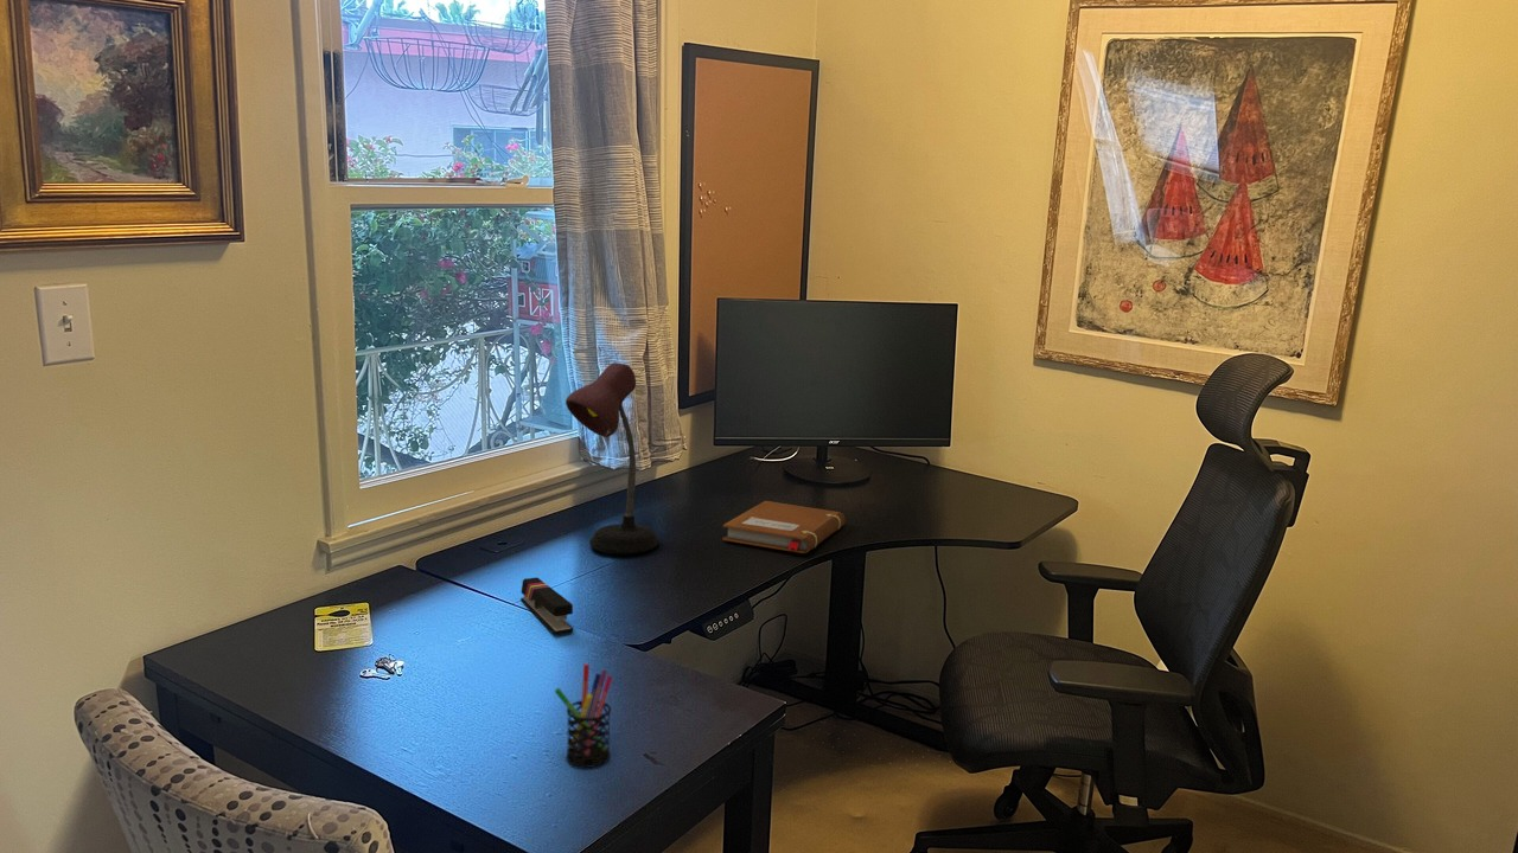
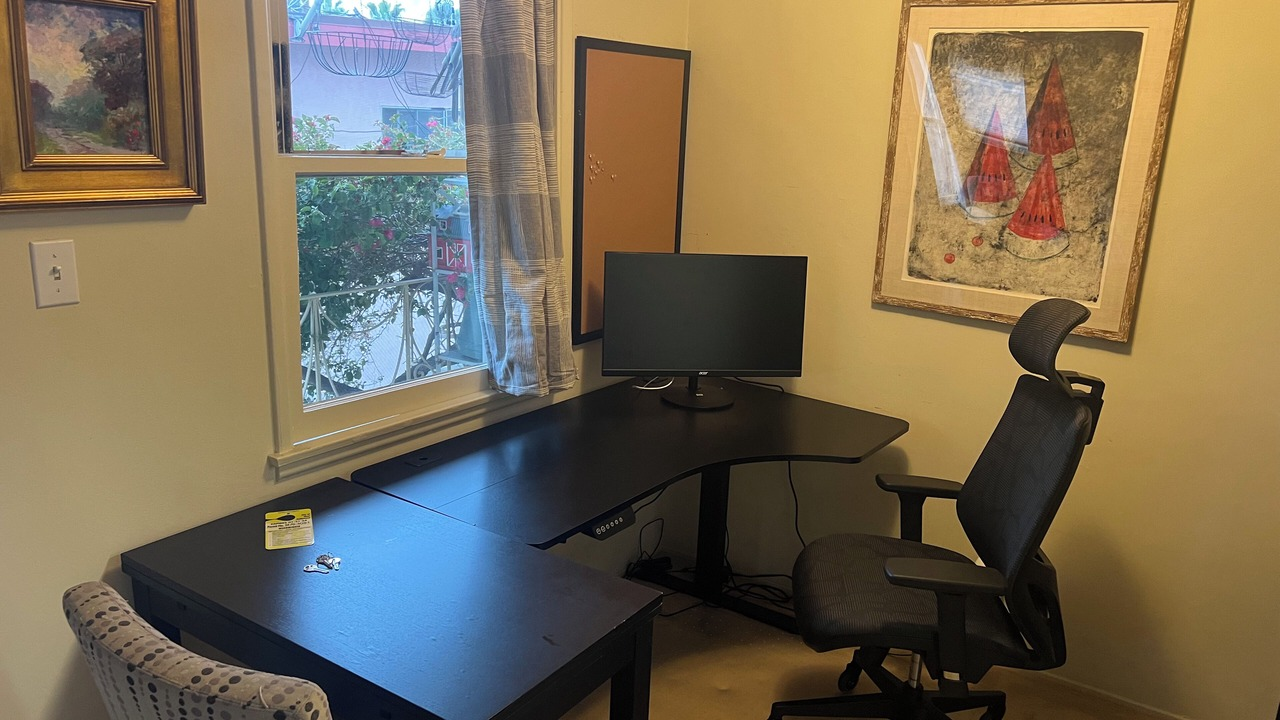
- stapler (546, 602)
- pen holder (582, 714)
- desk lamp (629, 455)
- notebook (784, 526)
